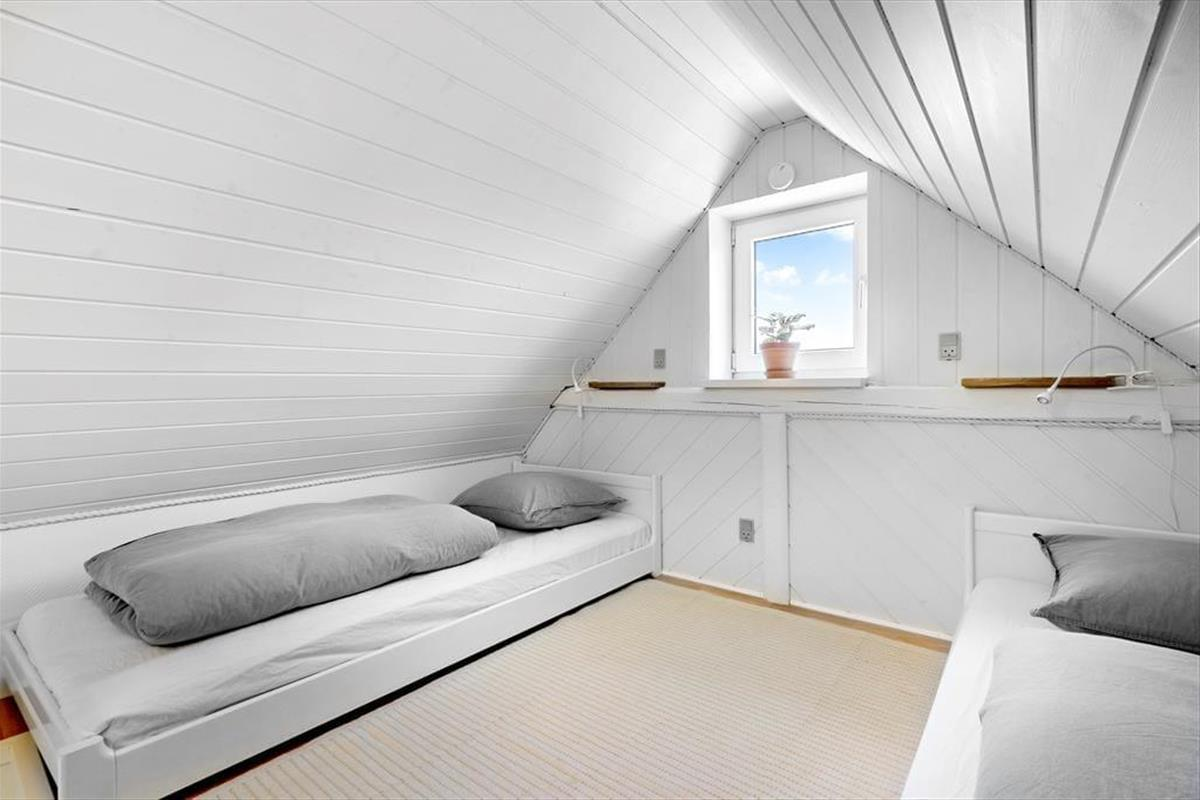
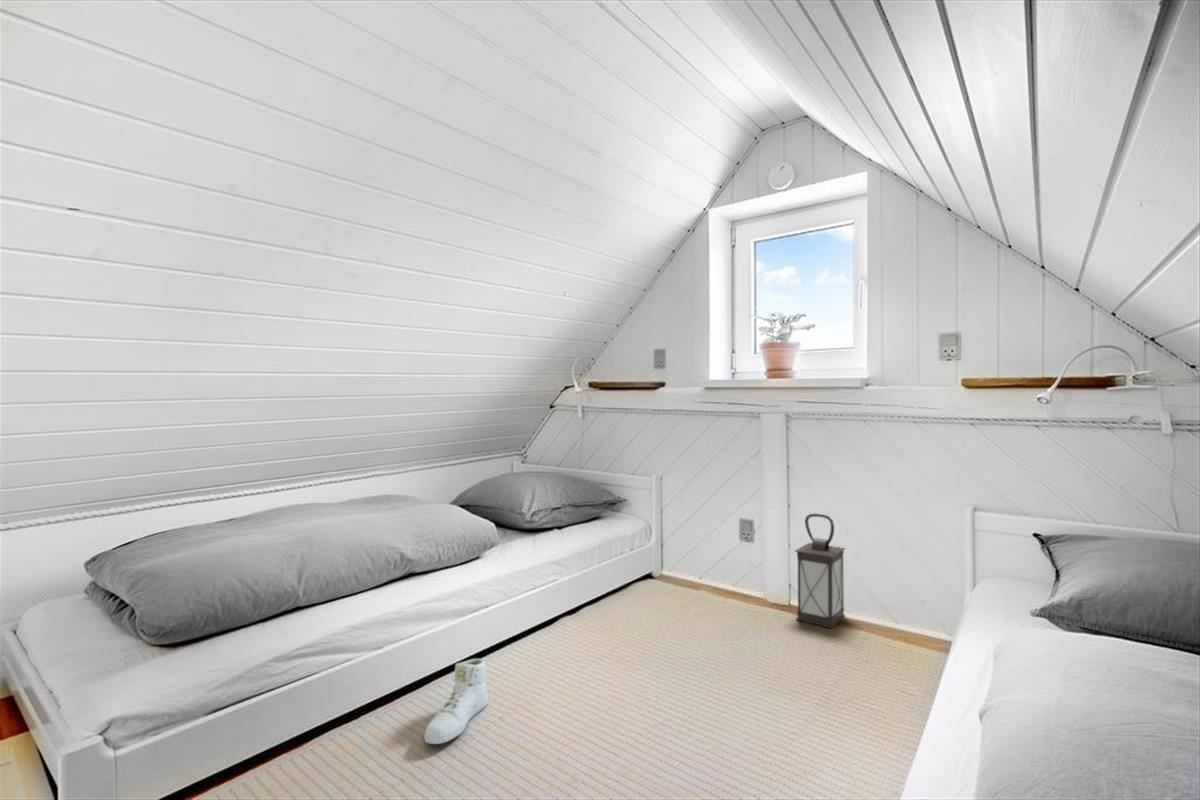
+ lantern (821, 565)
+ sneaker (456, 694)
